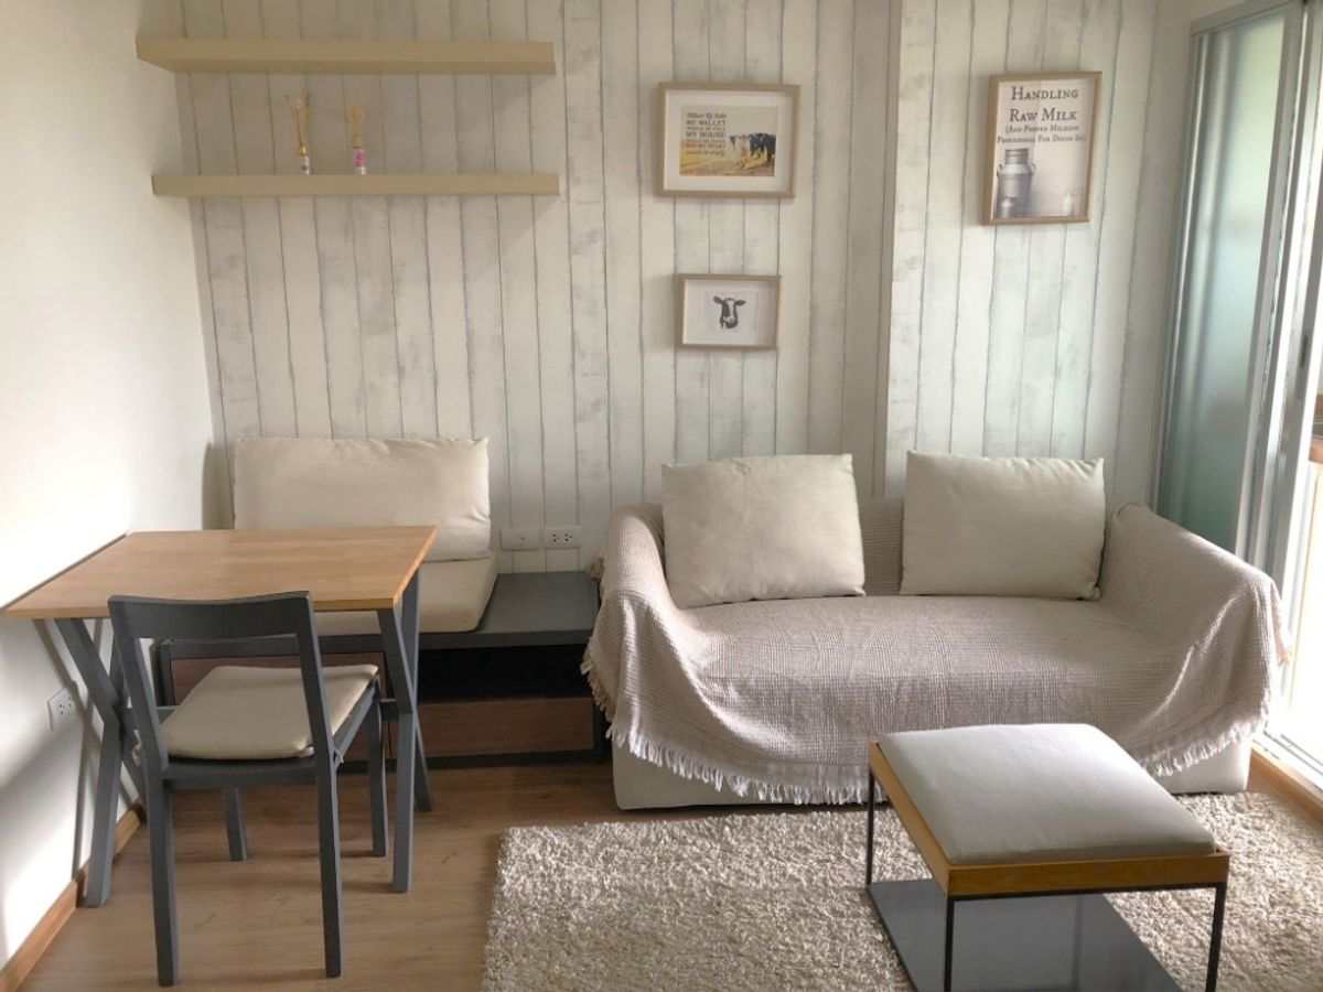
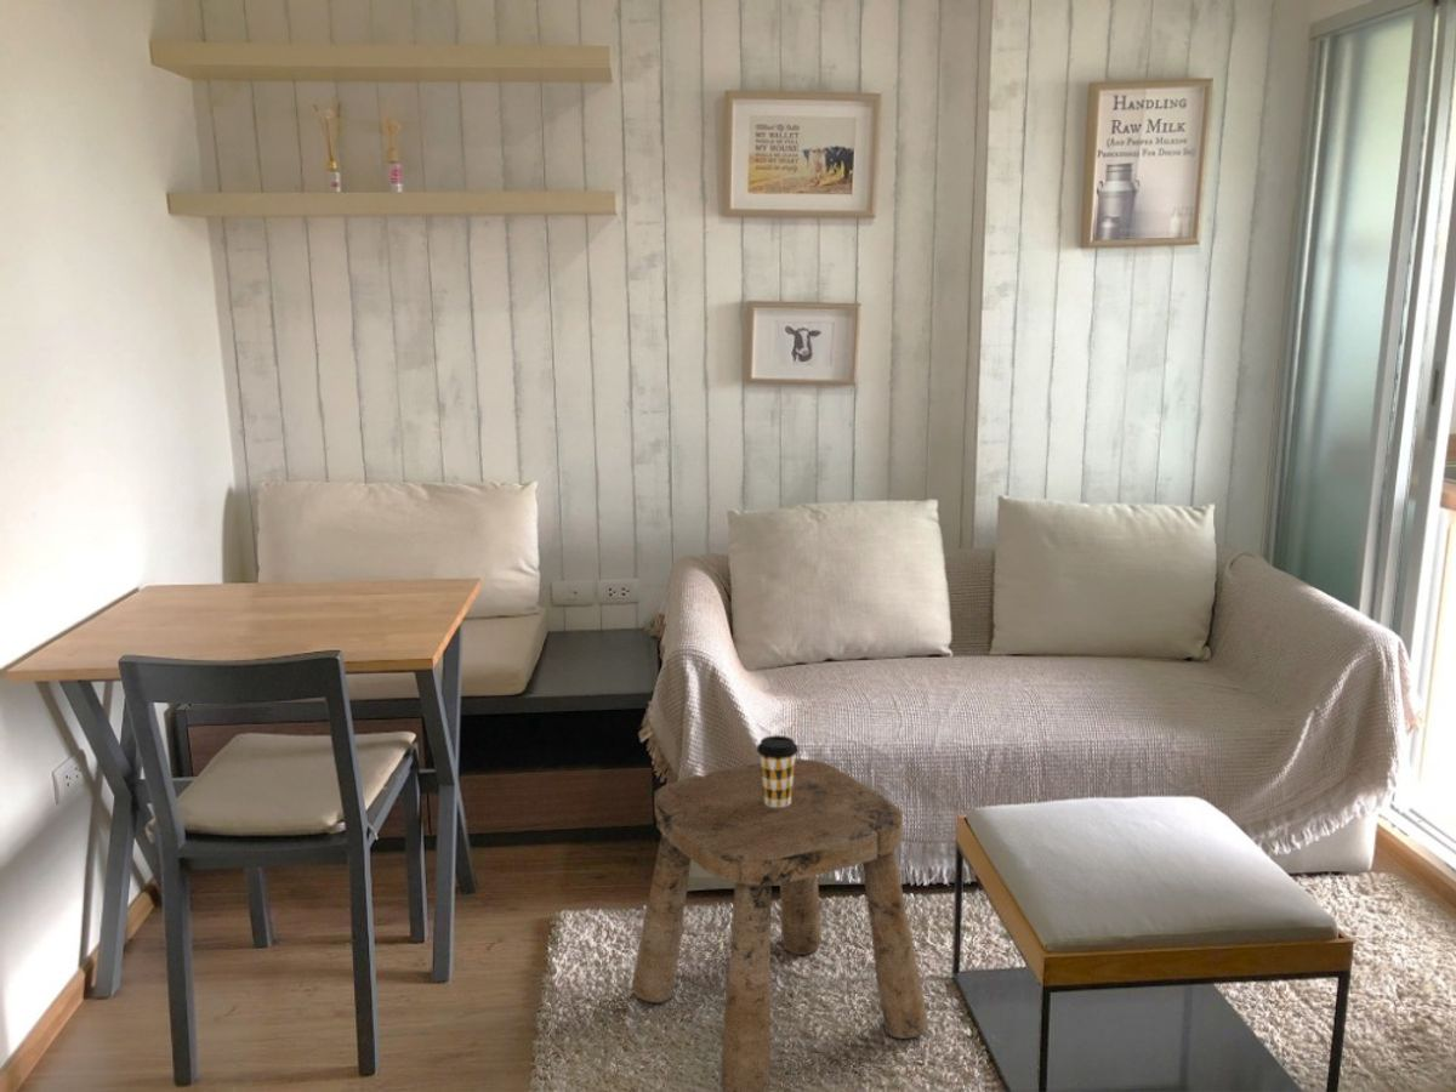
+ coffee cup (777, 770)
+ stool (780, 908)
